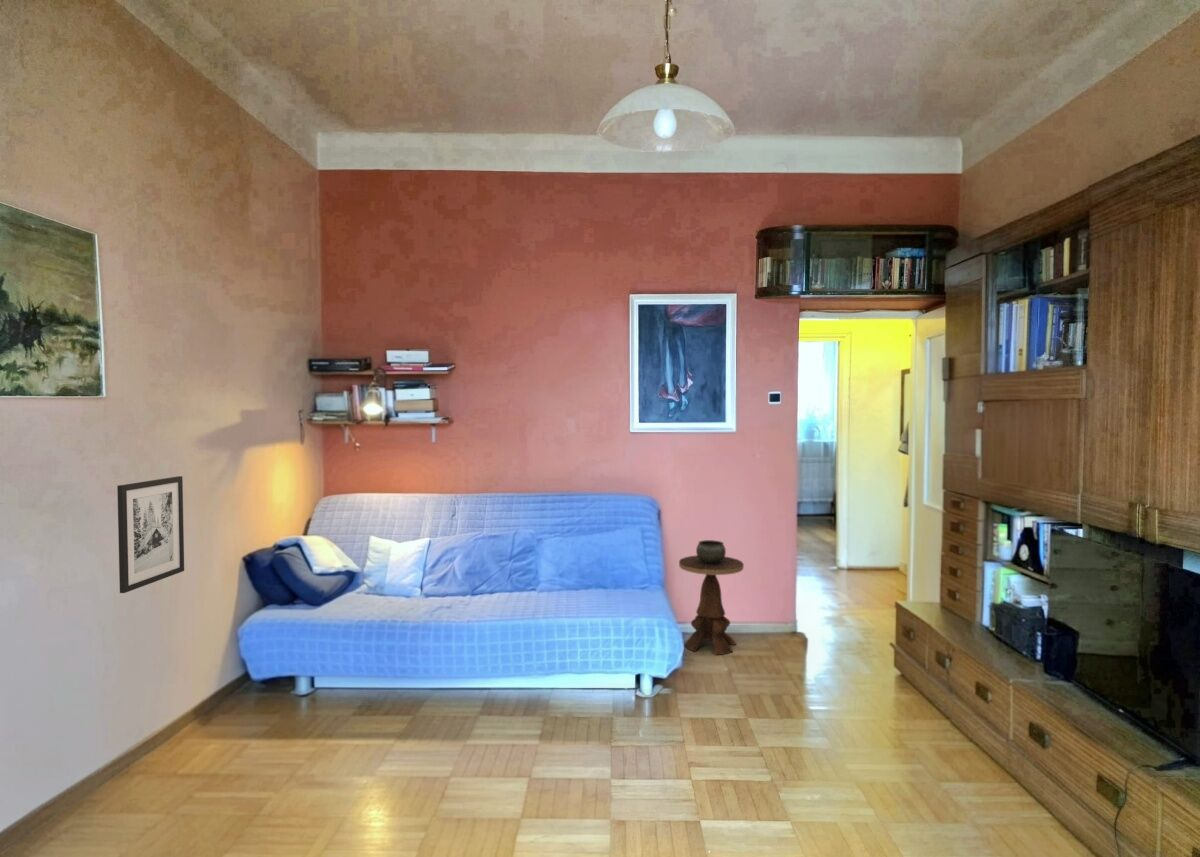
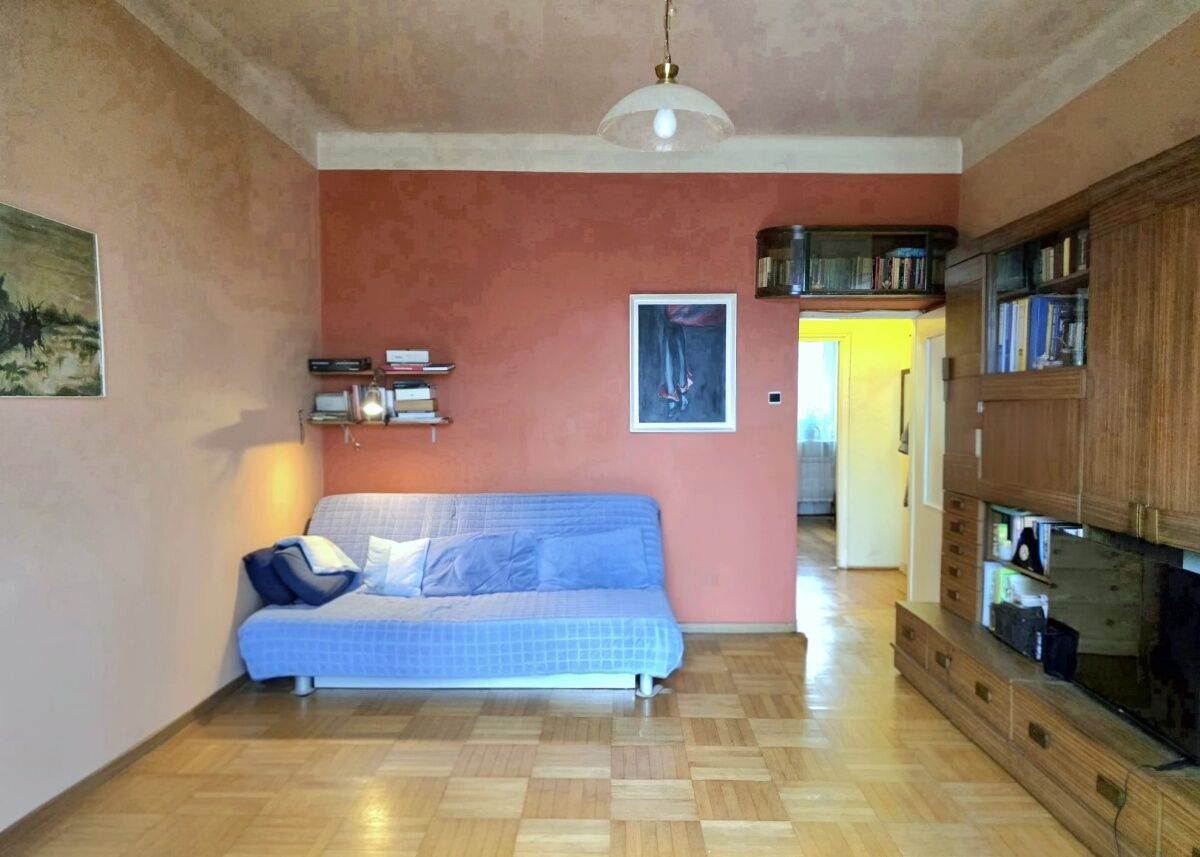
- wall art (153, 531)
- side table (710, 593)
